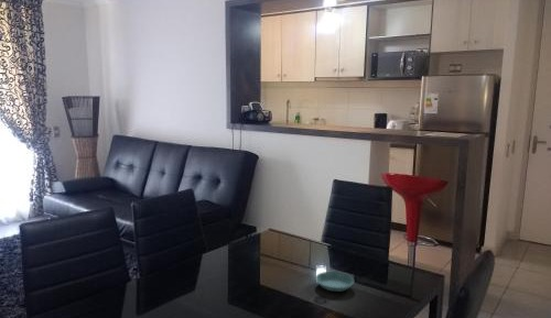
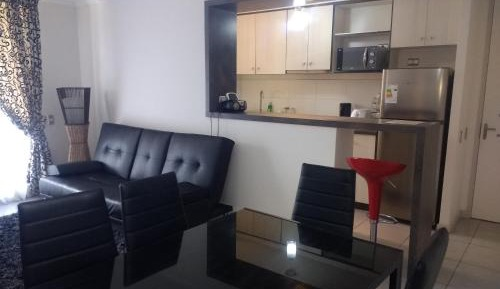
- saucer (334, 282)
